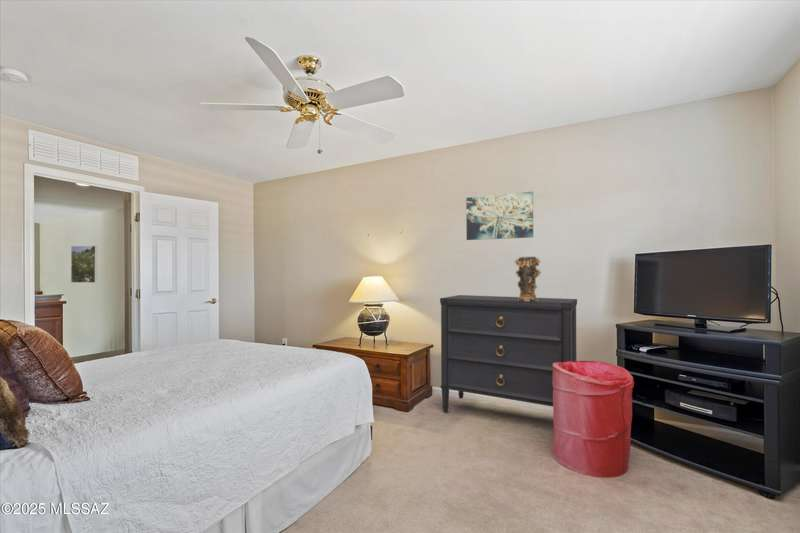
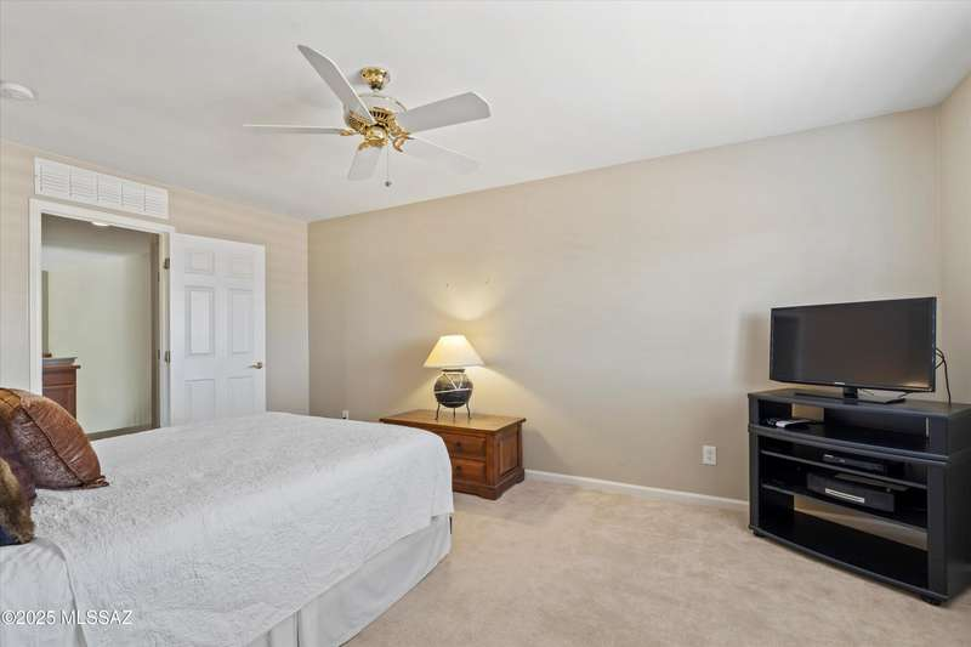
- decorative vase (527, 278)
- dresser (507, 356)
- wall art (498, 216)
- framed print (84, 264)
- laundry hamper (591, 413)
